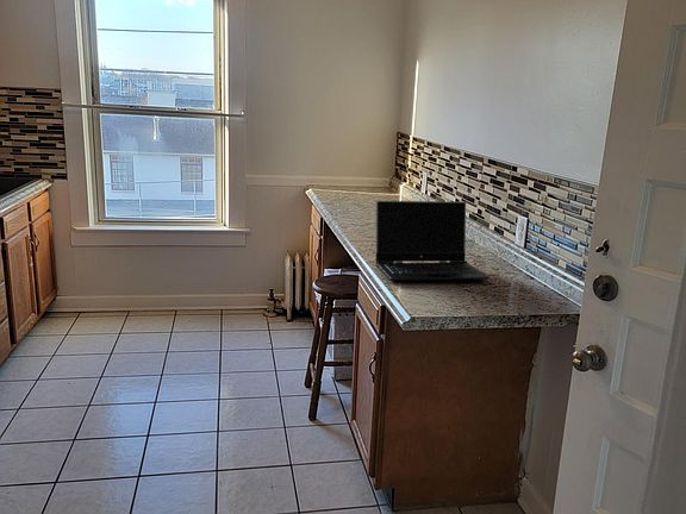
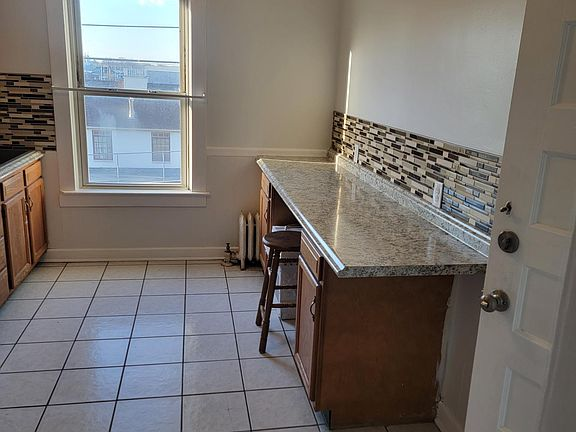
- laptop computer (430, 239)
